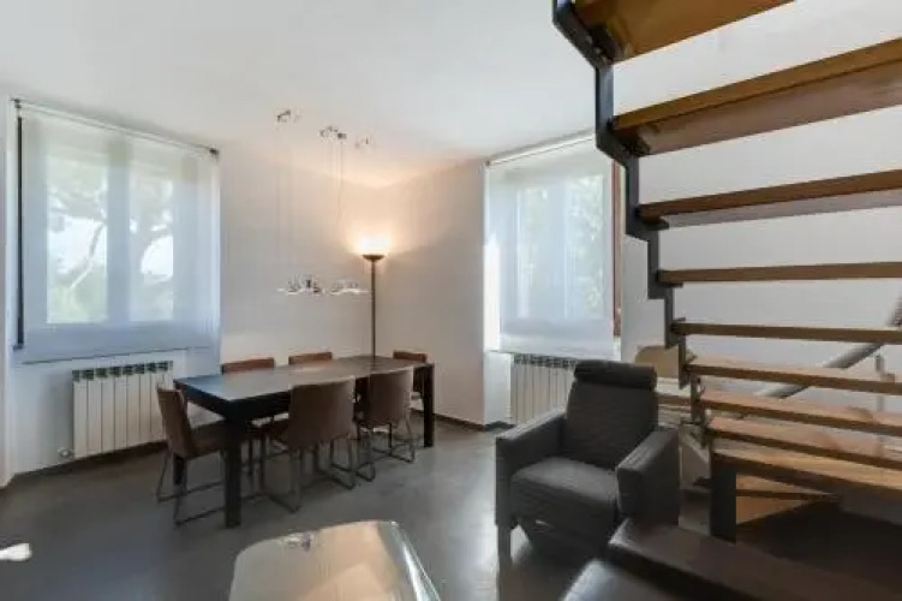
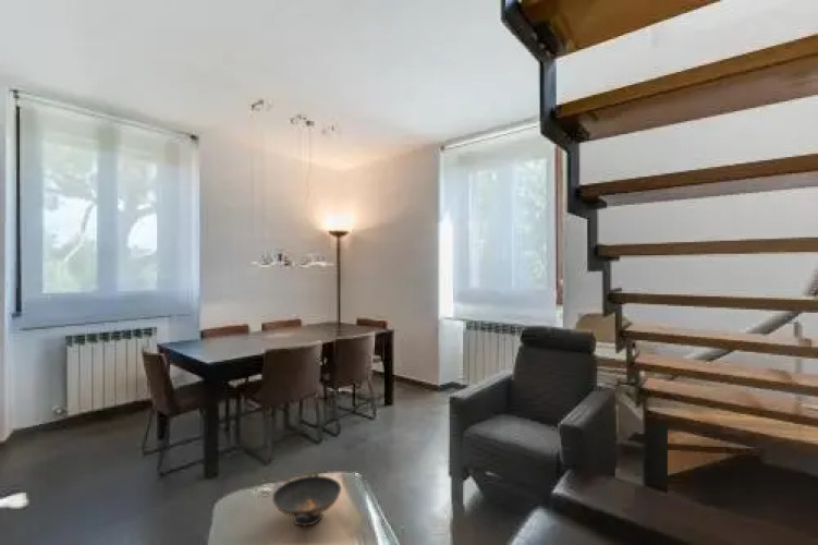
+ decorative bowl (307, 504)
